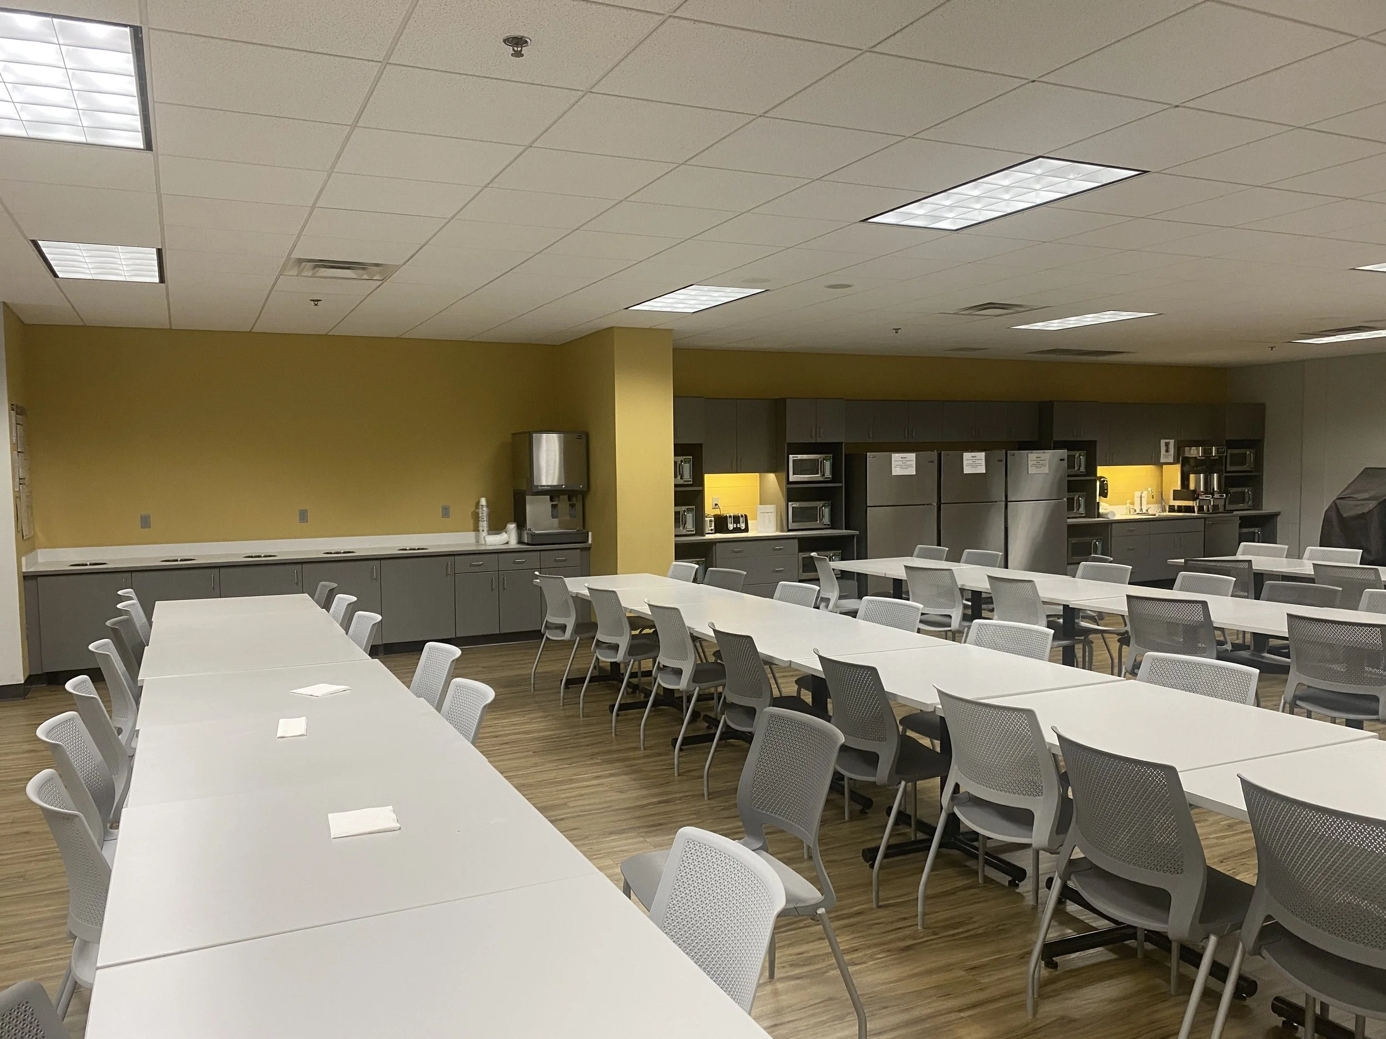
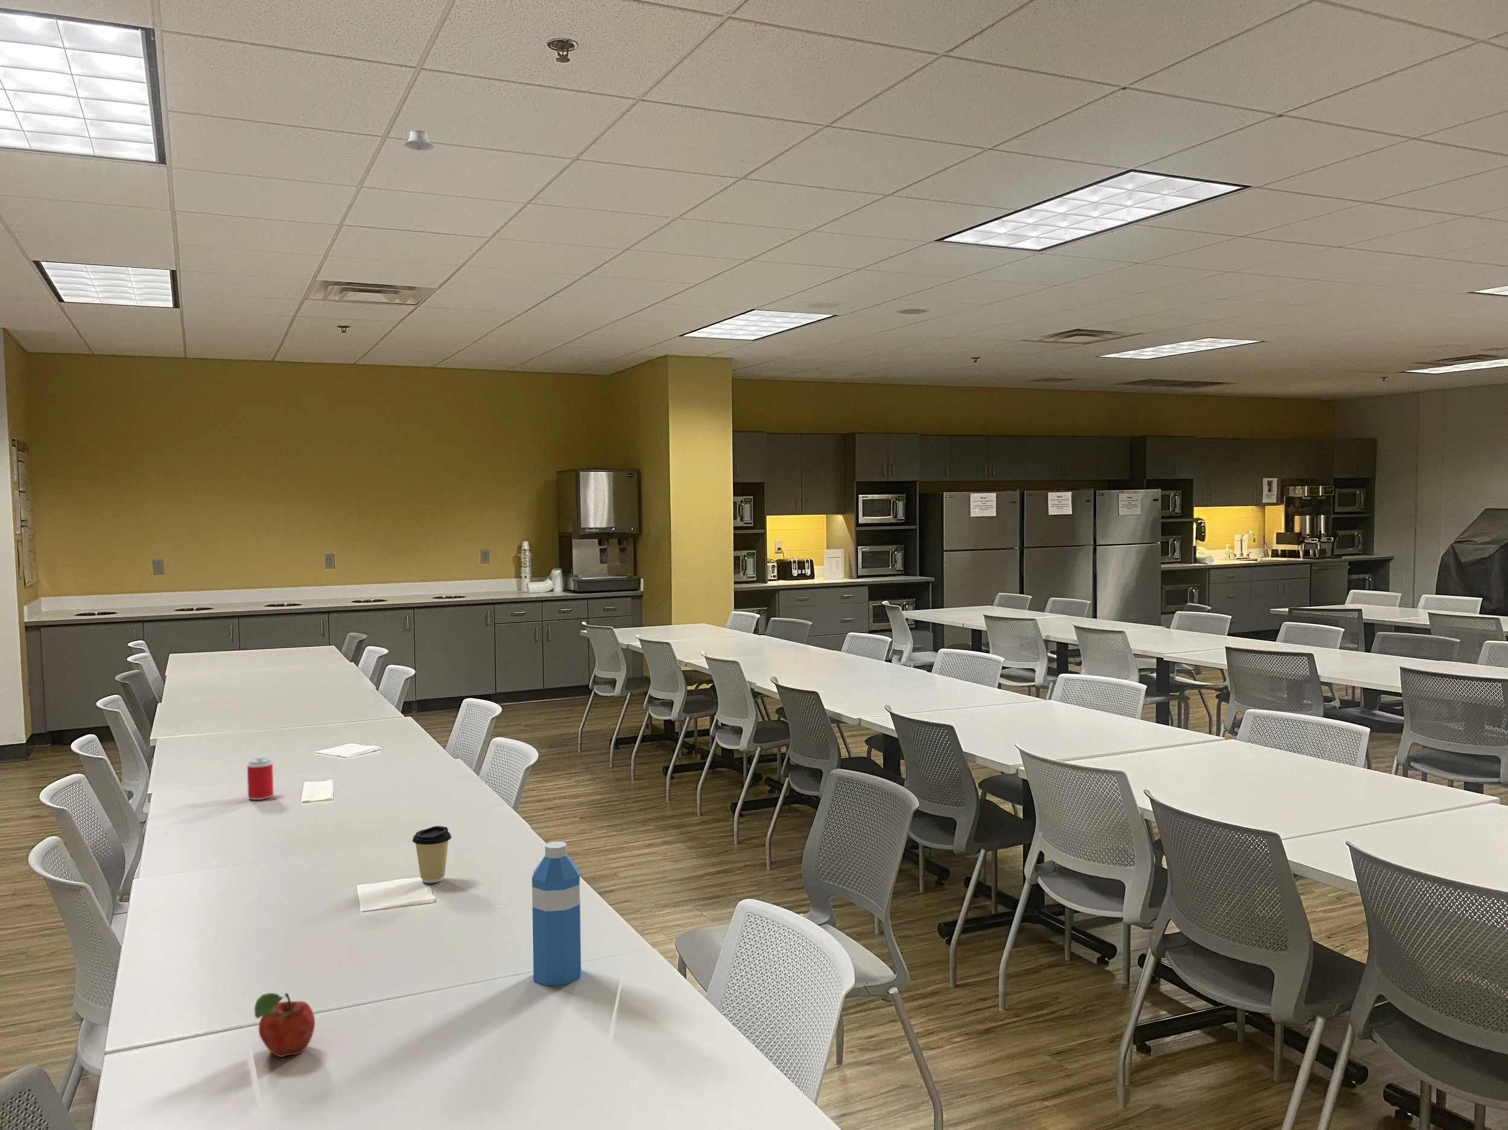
+ coffee cup (432, 855)
+ fruit (284, 1022)
+ beverage can (260, 777)
+ recessed light (419, 140)
+ water bottle (556, 910)
